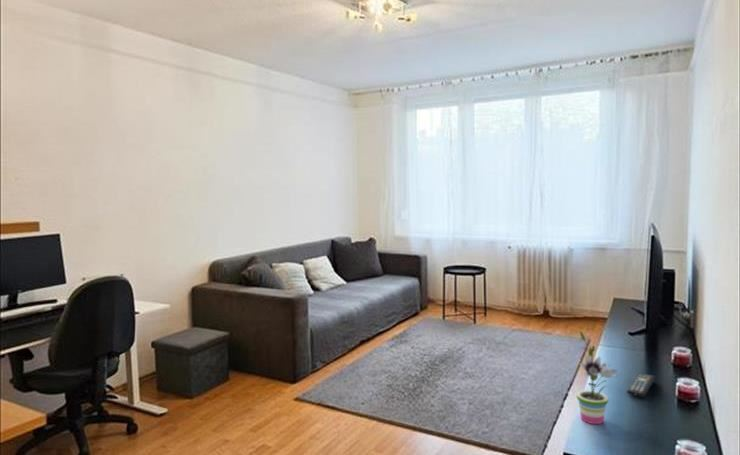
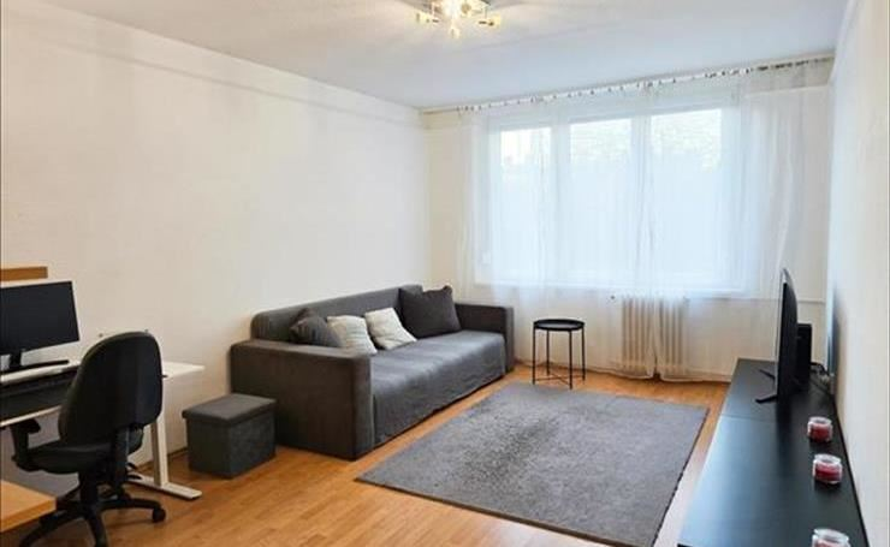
- remote control (641, 384)
- potted plant (599, 378)
